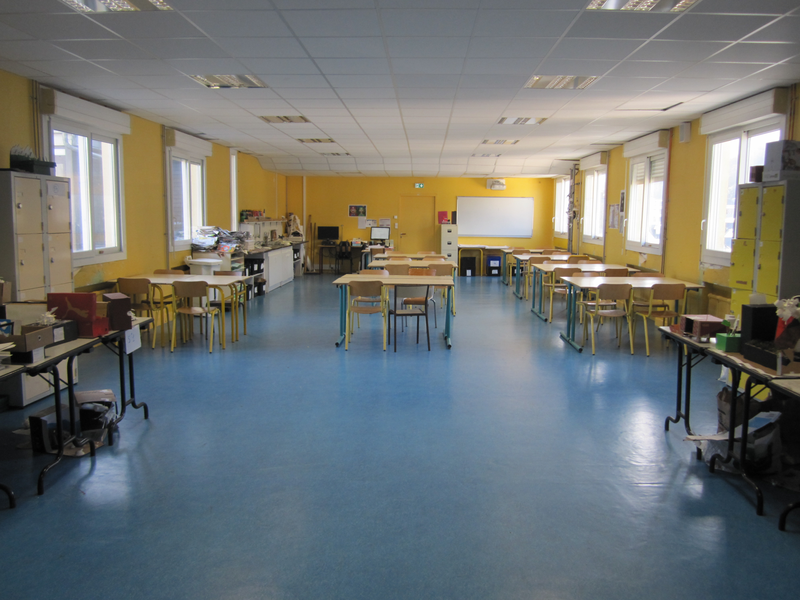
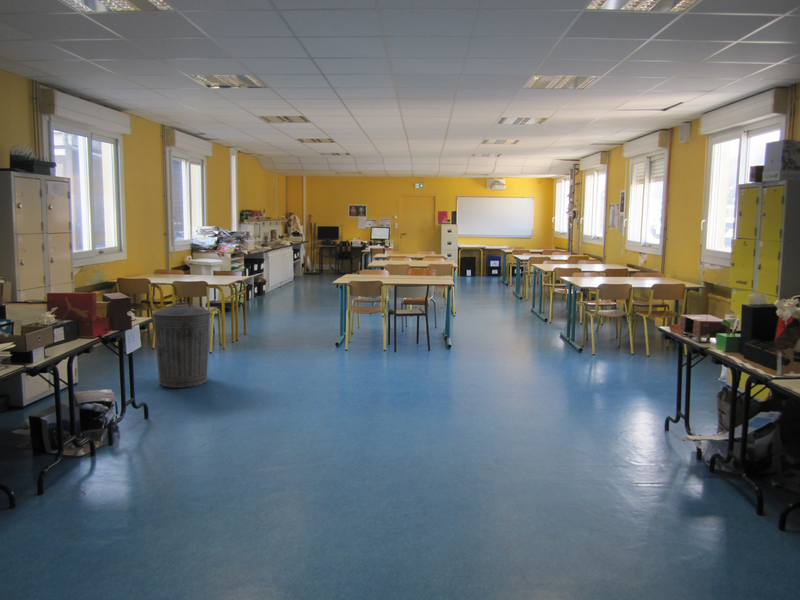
+ trash can (182, 342)
